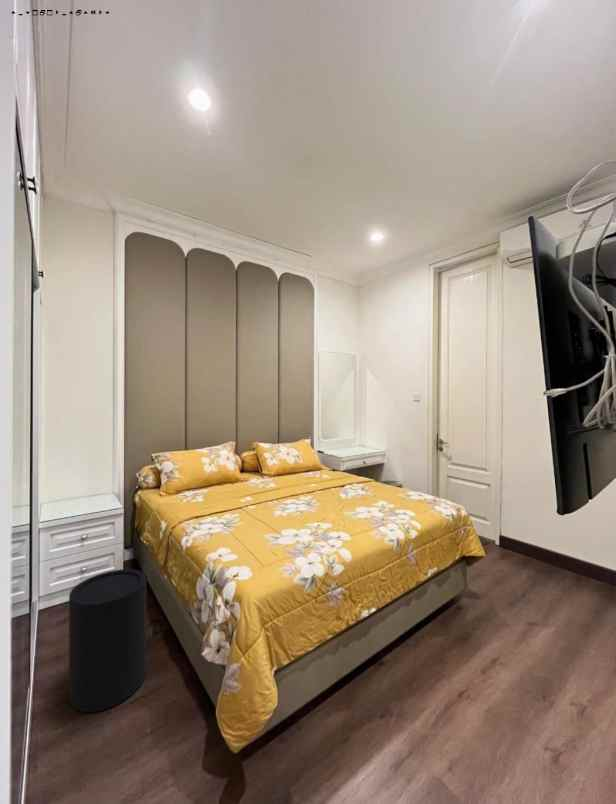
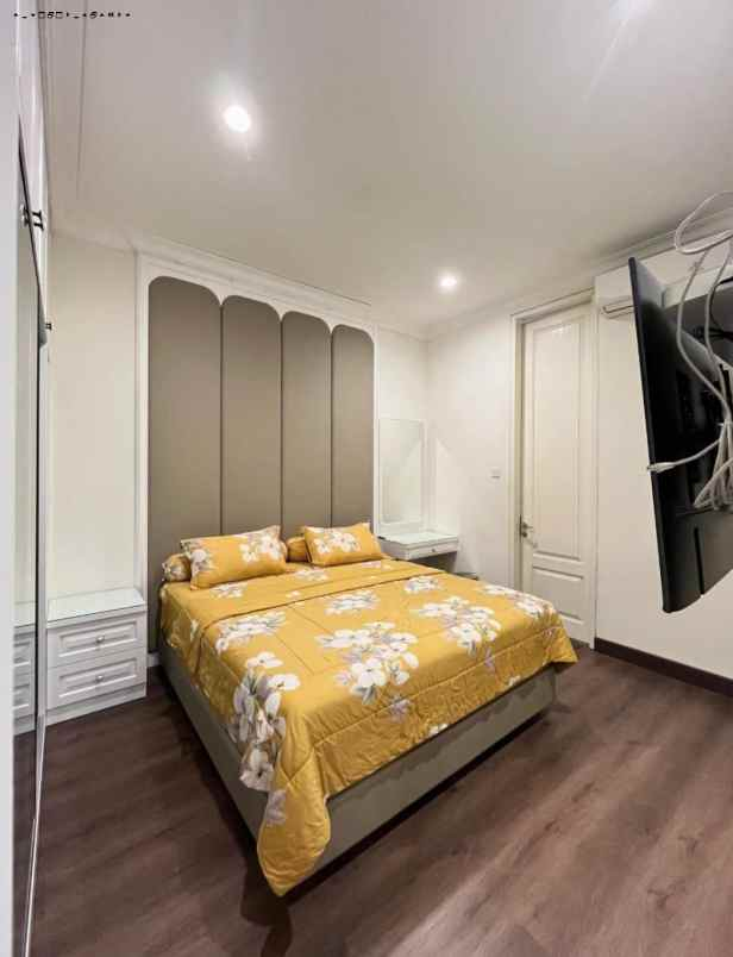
- waste bin (109, 633)
